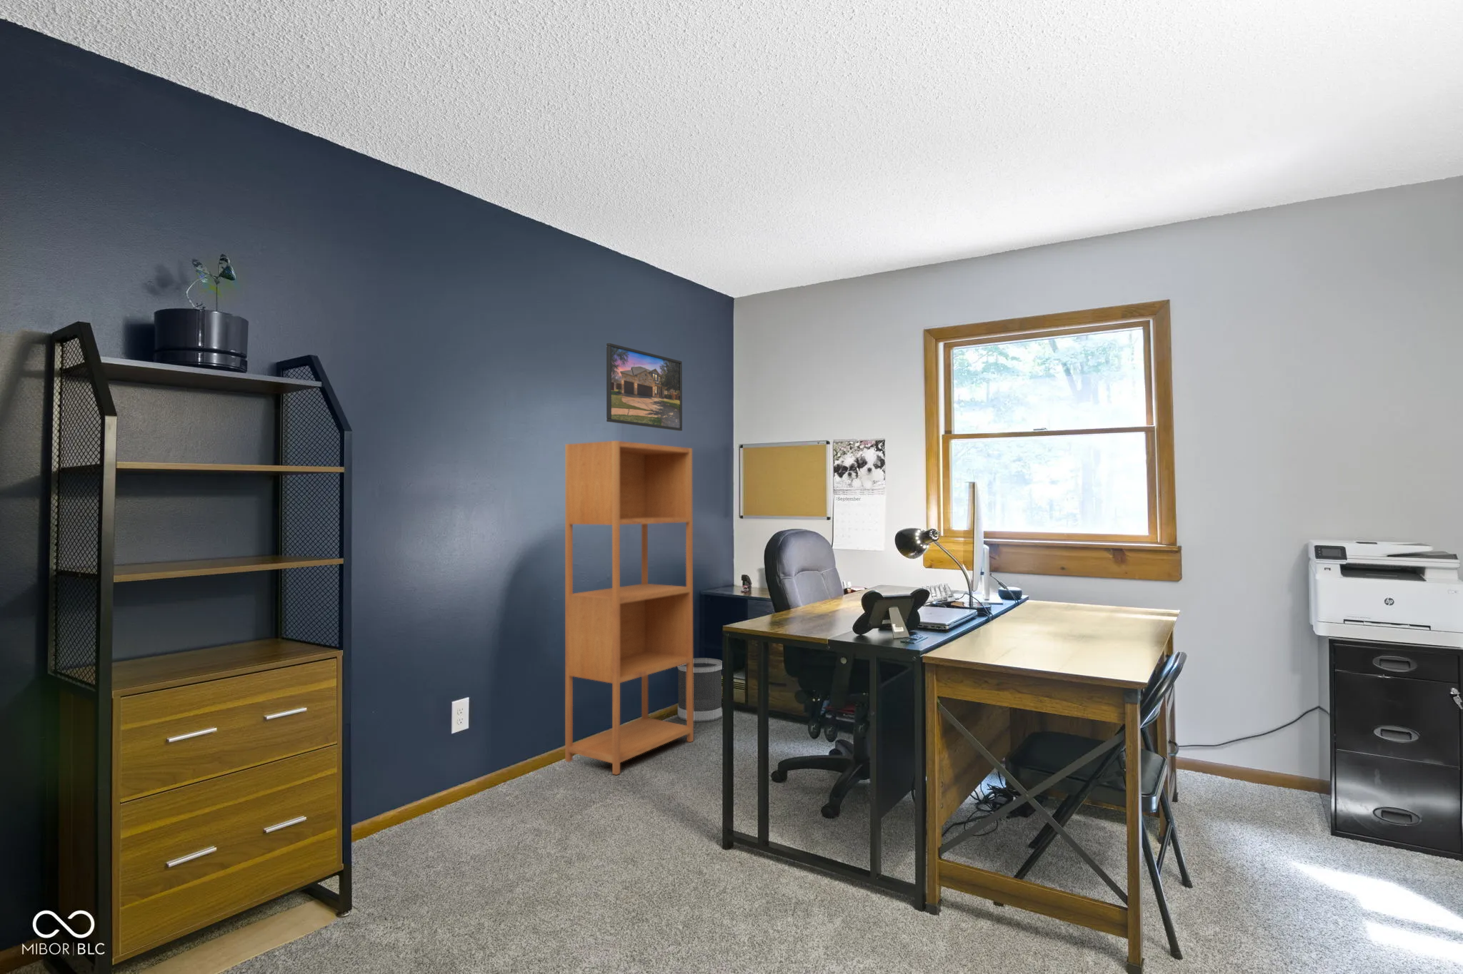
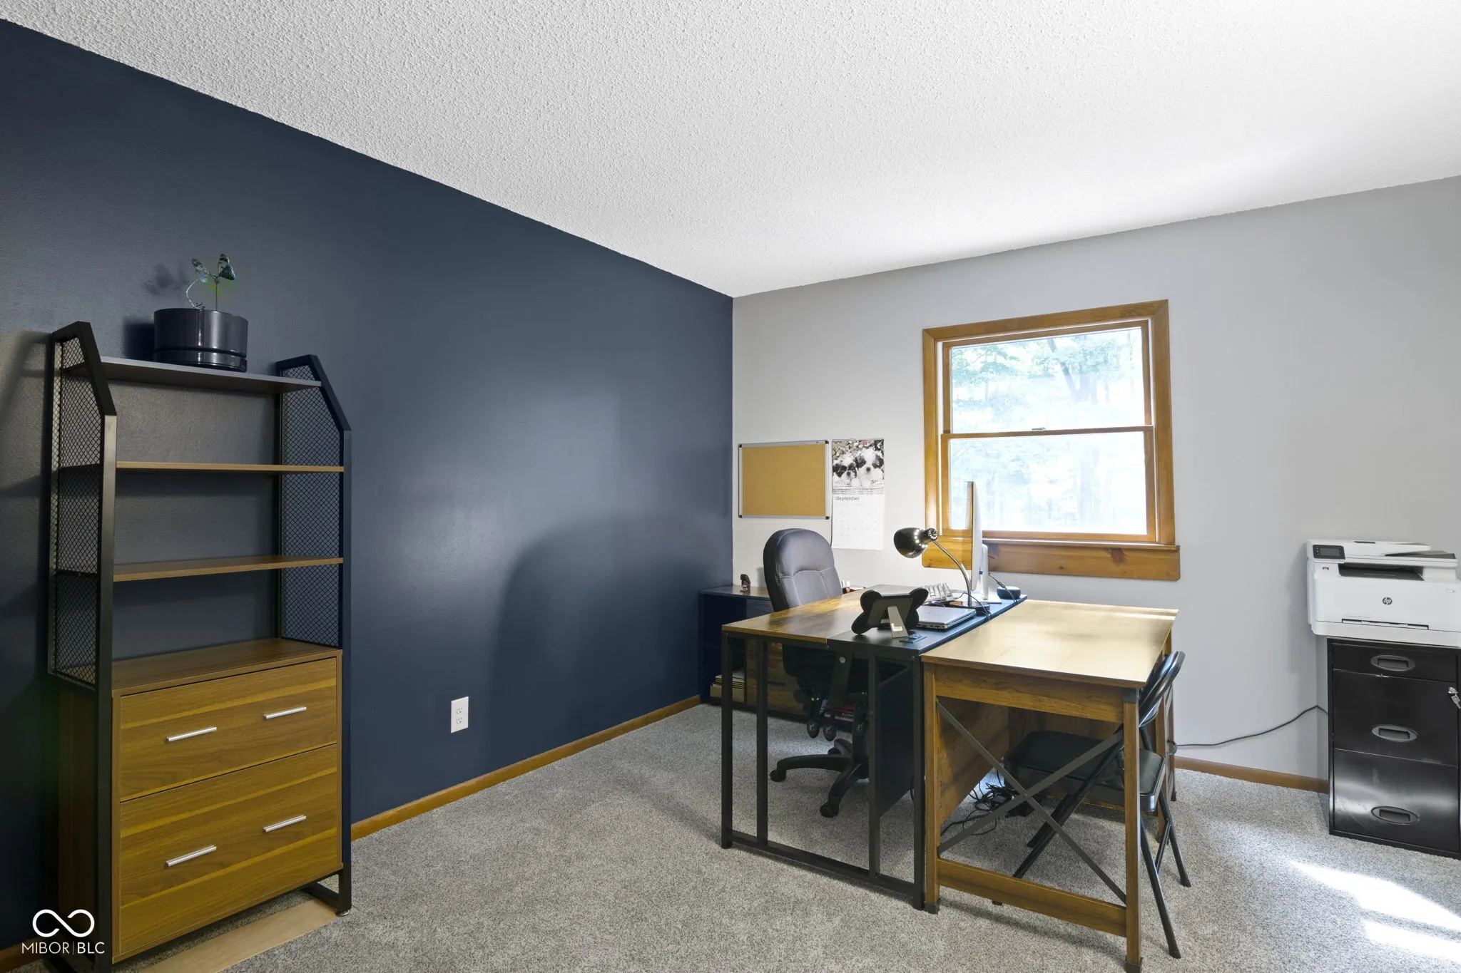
- wastebasket (700, 688)
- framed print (646, 389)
- bookcase (632, 597)
